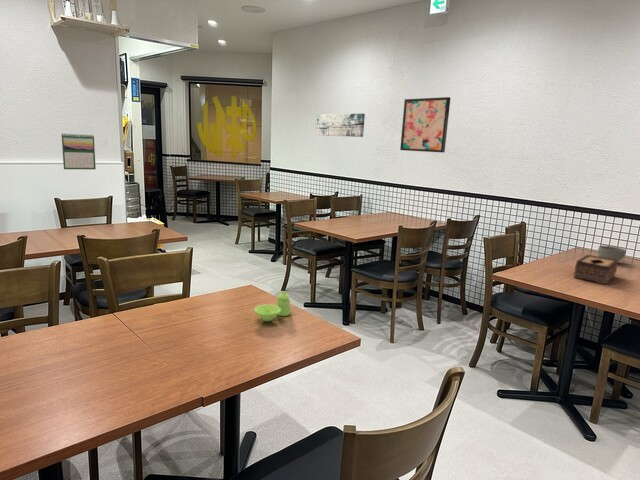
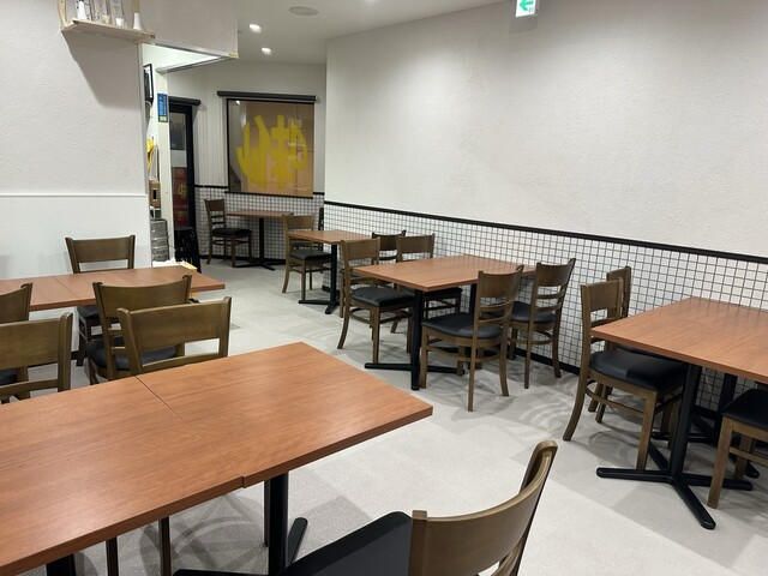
- calendar (79, 151)
- condiment set (273, 306)
- wall art (424, 125)
- bowl (610, 255)
- wall art (339, 125)
- tissue box (596, 268)
